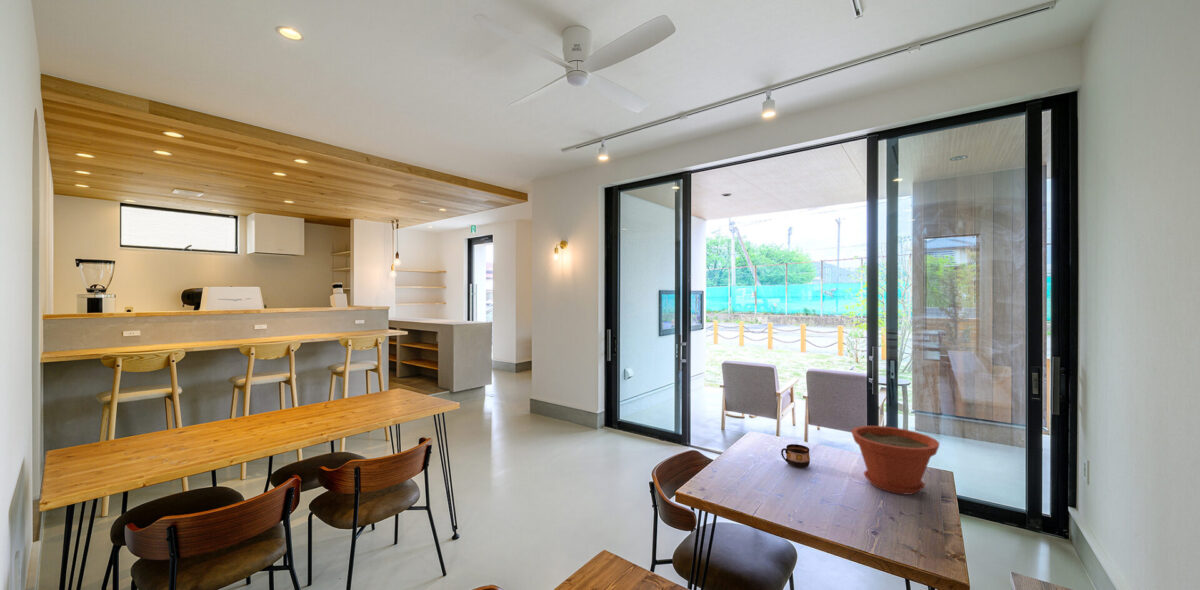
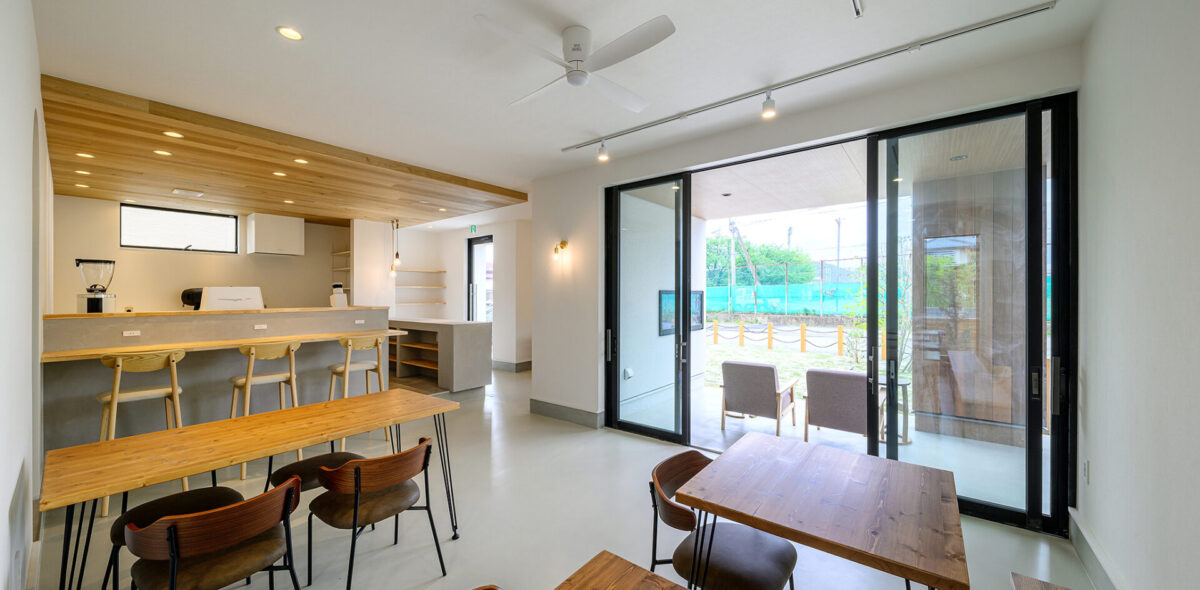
- plant pot (893, 461)
- cup (796, 455)
